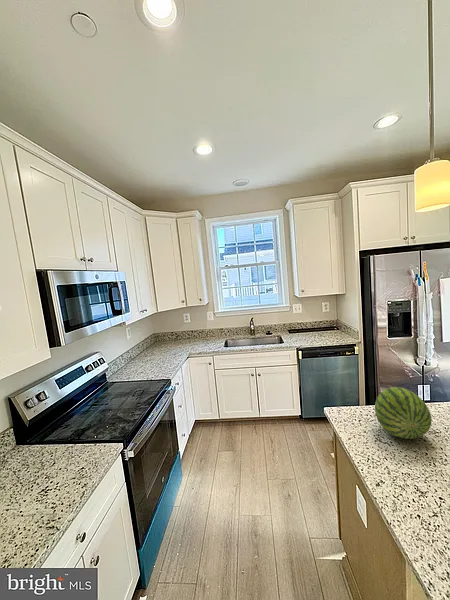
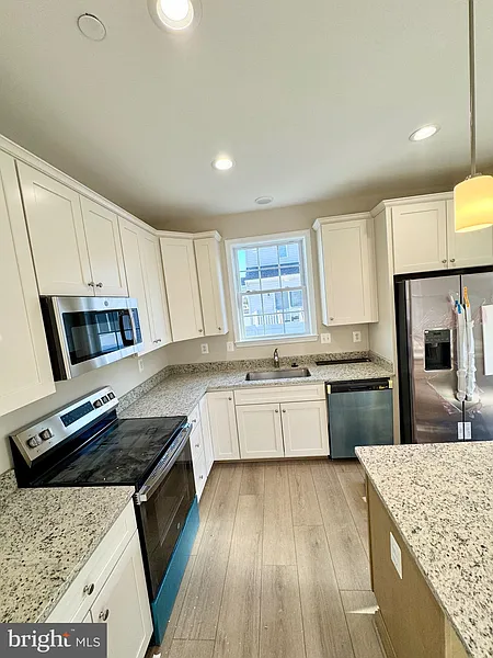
- fruit (401, 411)
